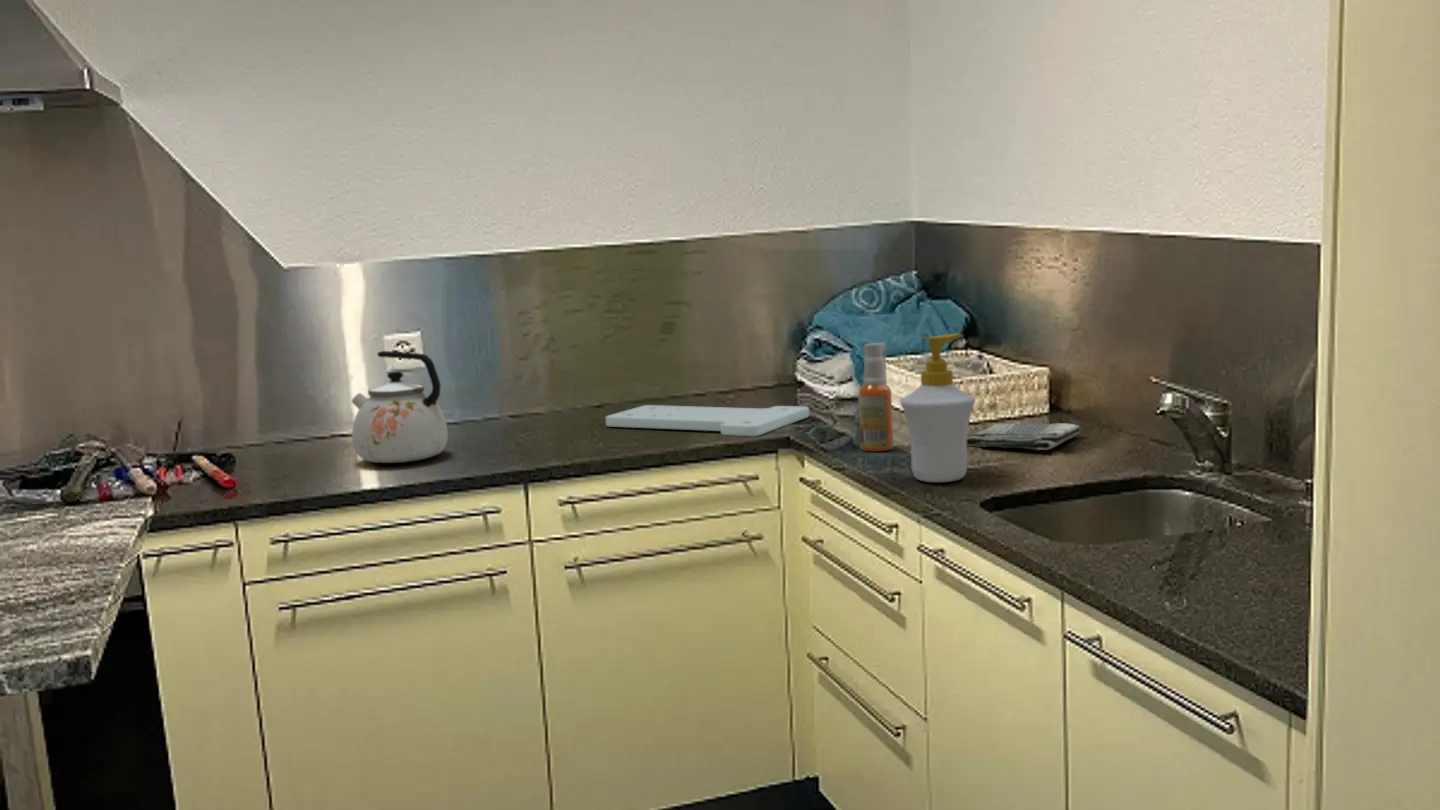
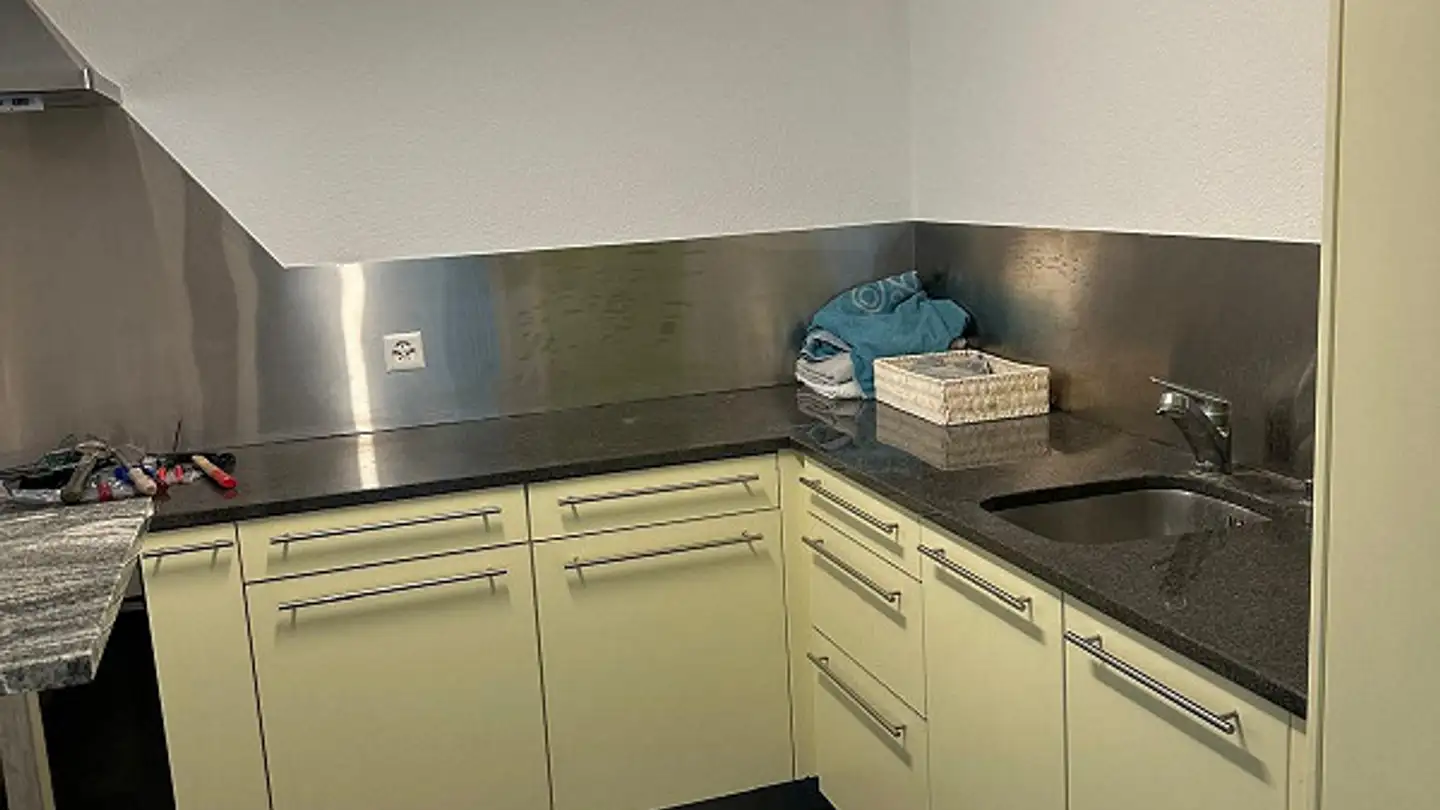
- spray bottle (876, 396)
- kettle (396, 405)
- soap bottle (937, 407)
- dish towel (1022, 433)
- cutting board (702, 418)
